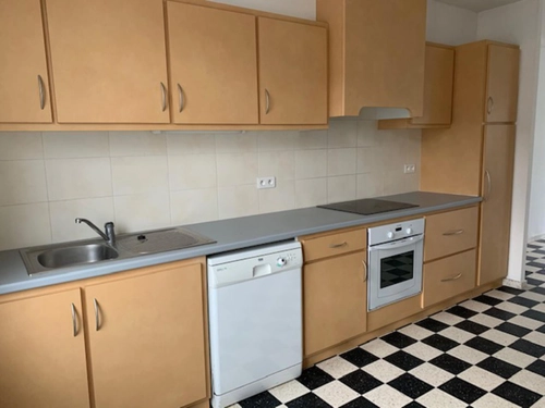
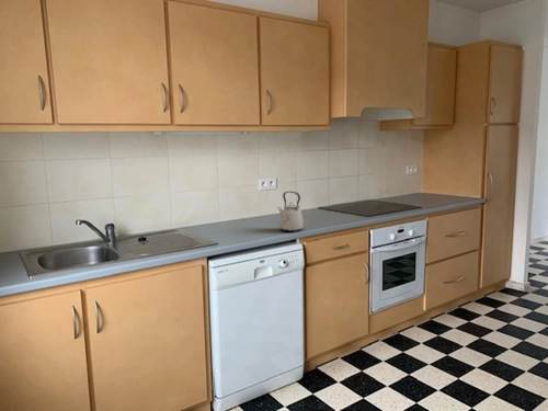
+ kettle (288, 210)
